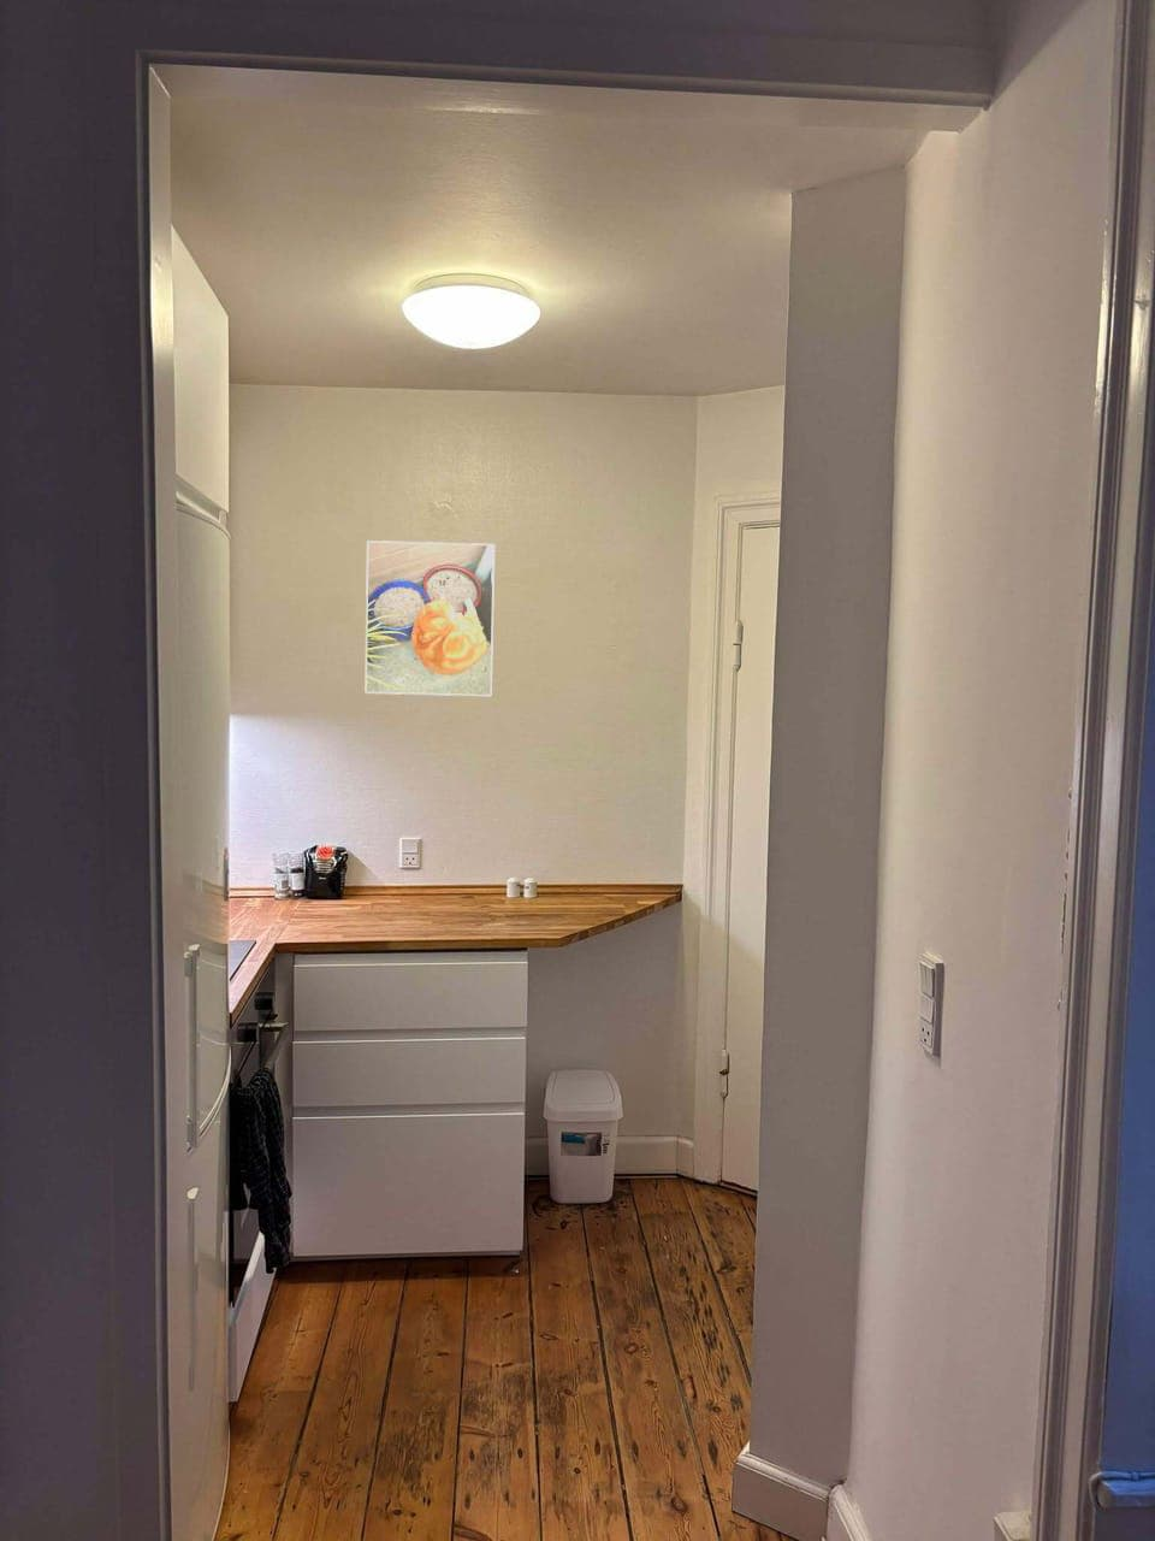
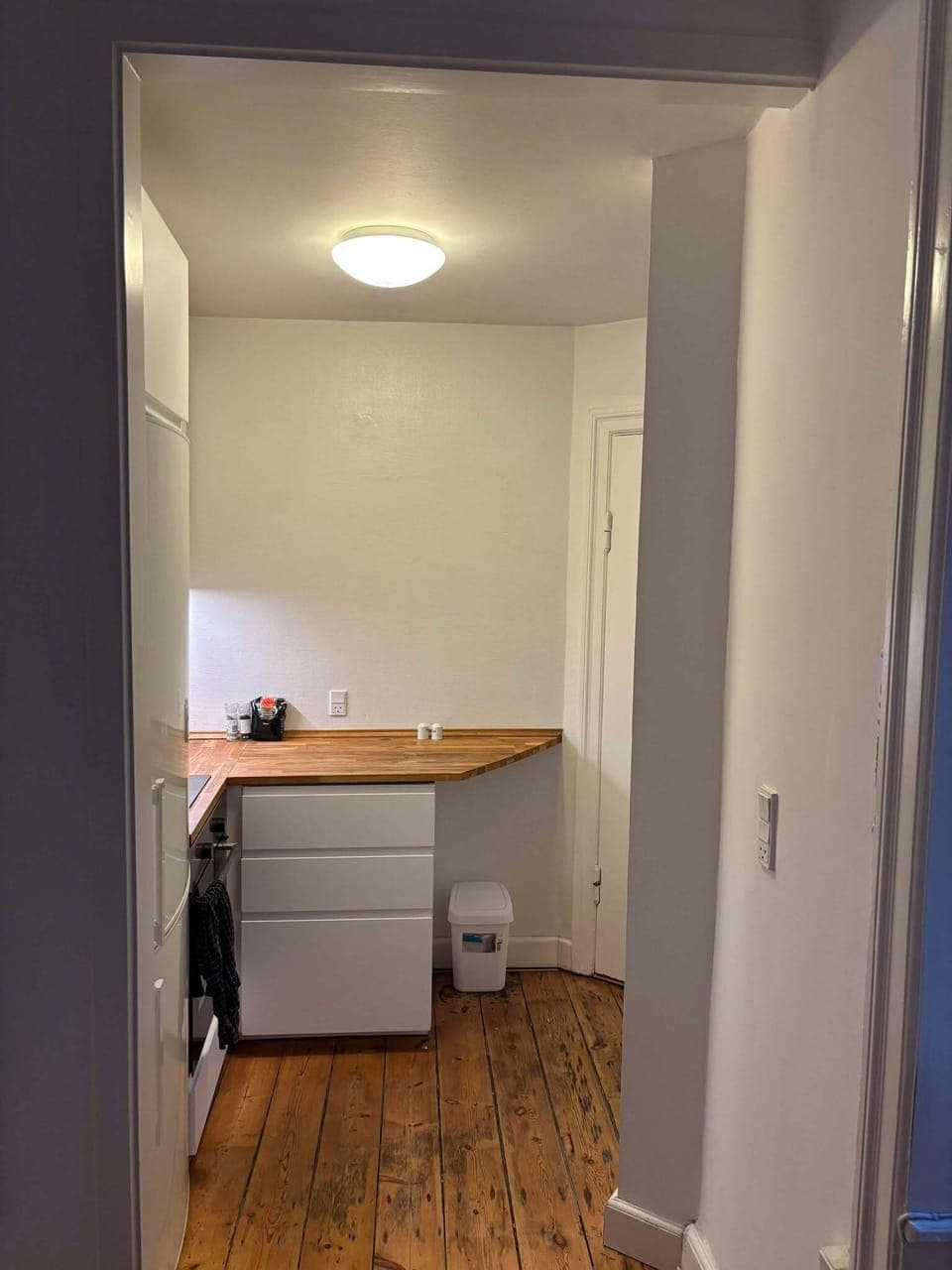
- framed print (429, 619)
